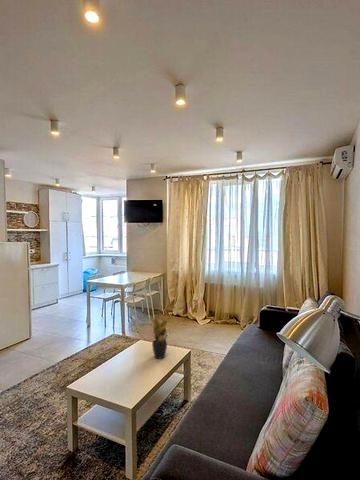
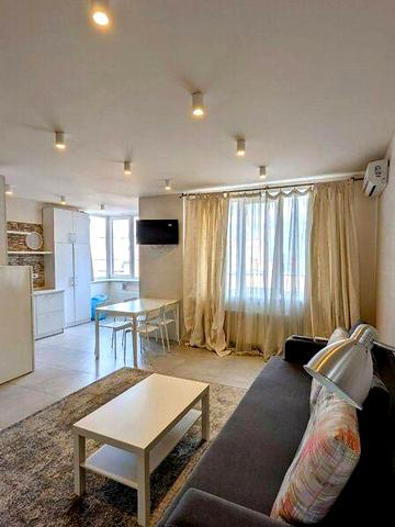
- potted plant (160, 335)
